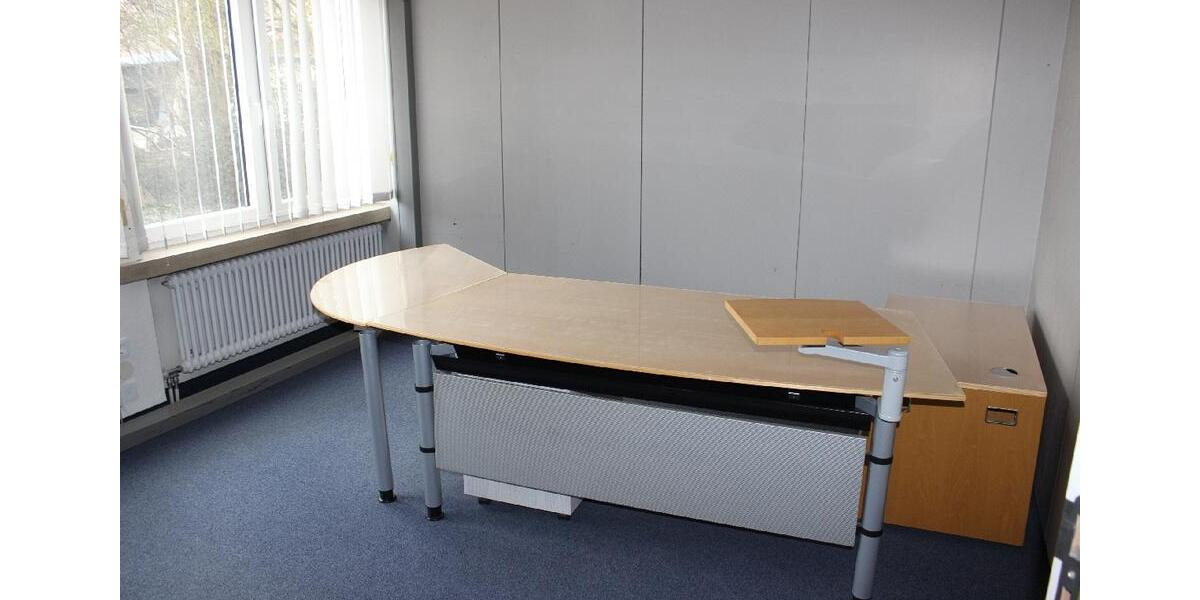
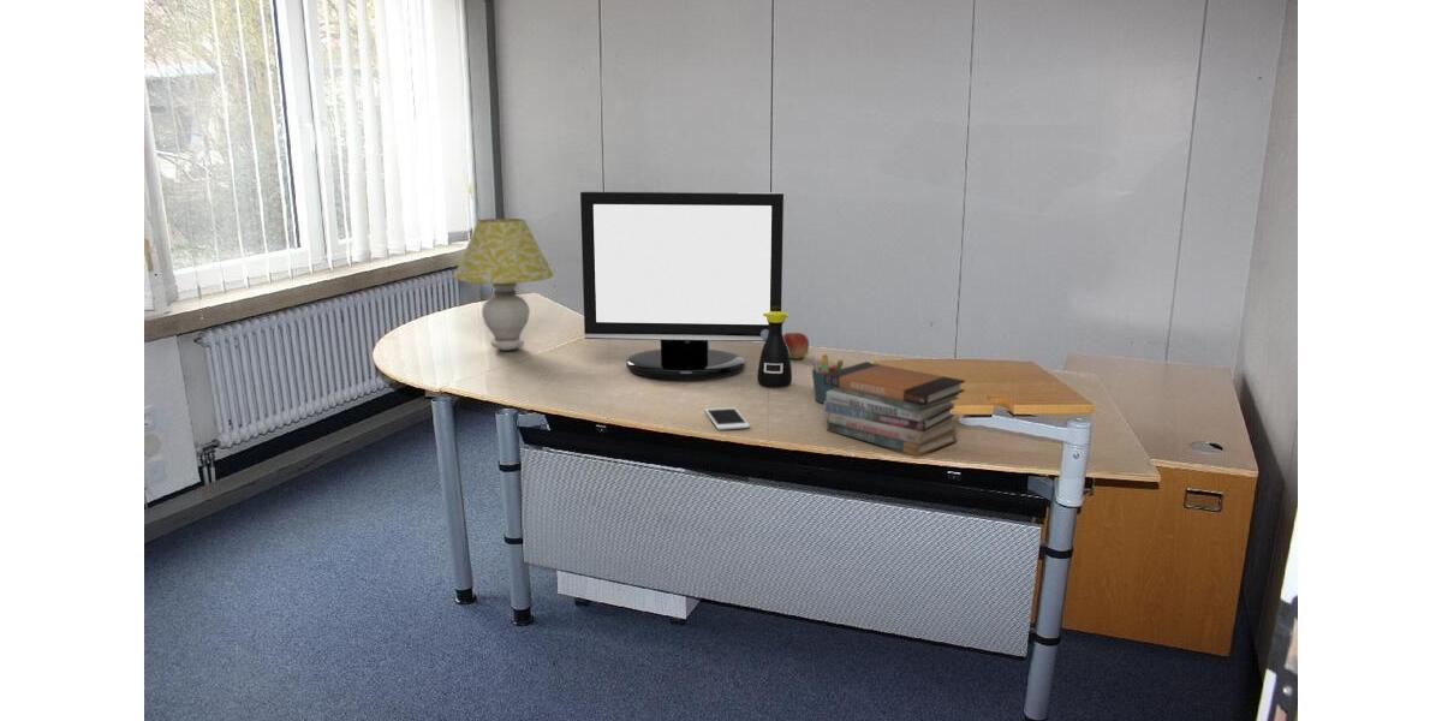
+ cell phone (726, 417)
+ monitor (685, 281)
+ book stack (890, 406)
+ pen holder (823, 376)
+ table lamp (503, 286)
+ bottle (775, 347)
+ apple (793, 344)
